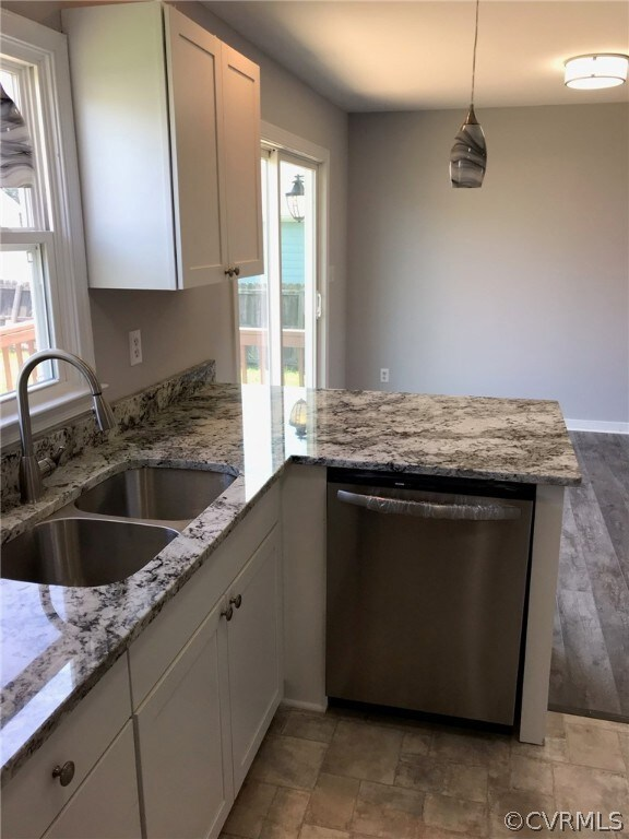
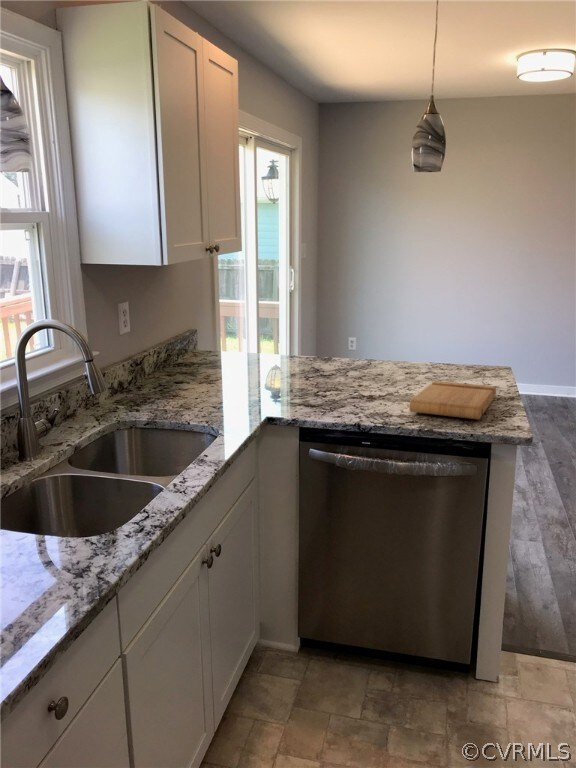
+ cutting board (454, 398)
